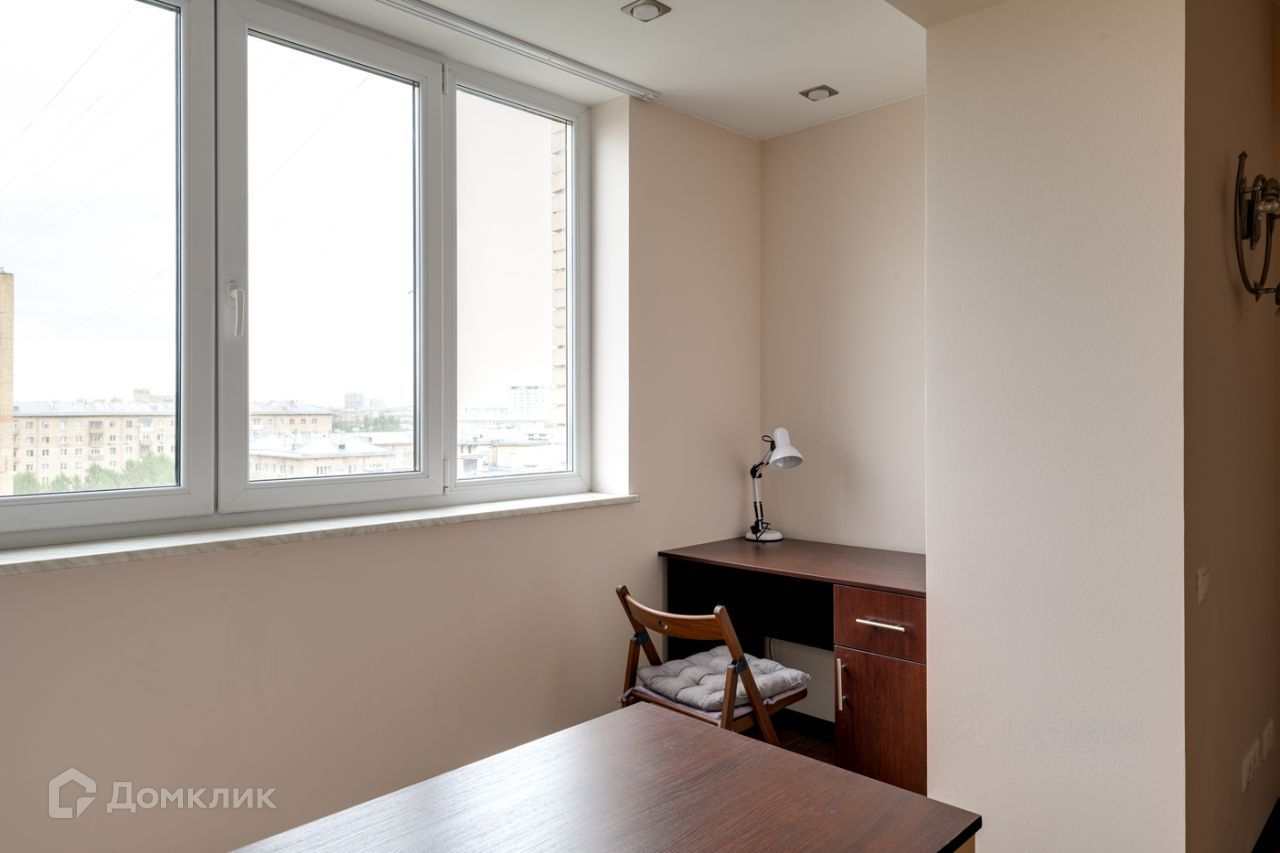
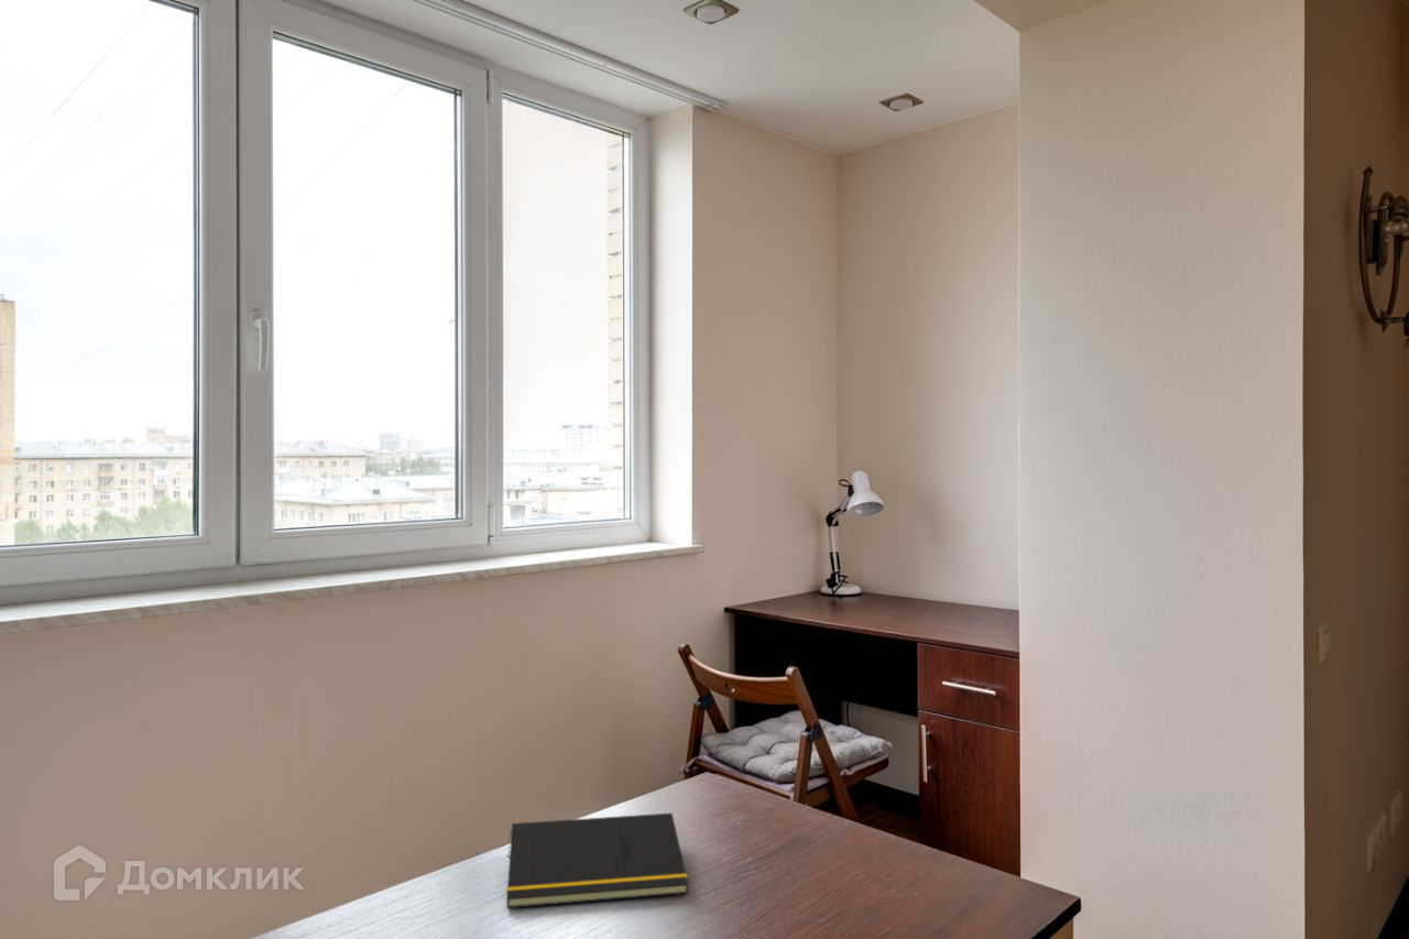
+ notepad (596, 856)
